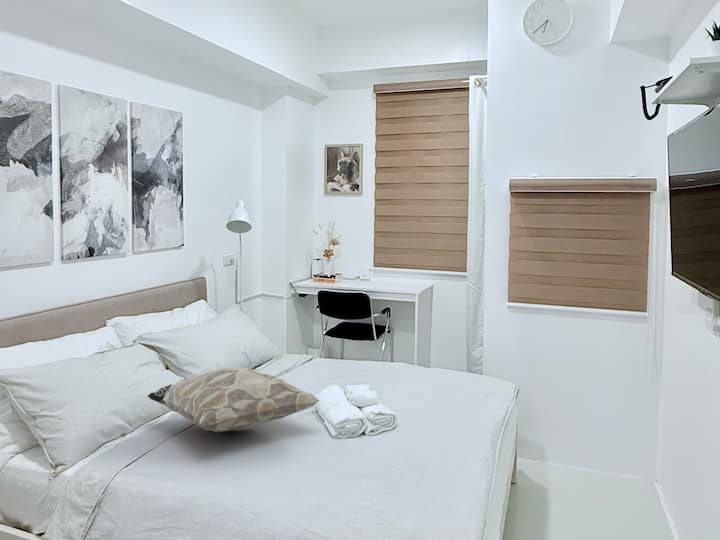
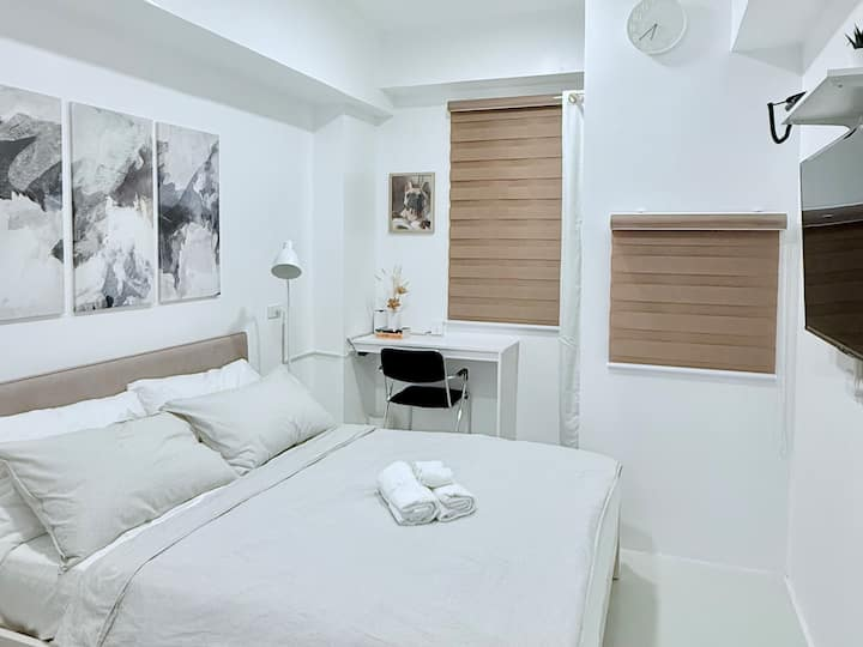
- decorative pillow (232, 398)
